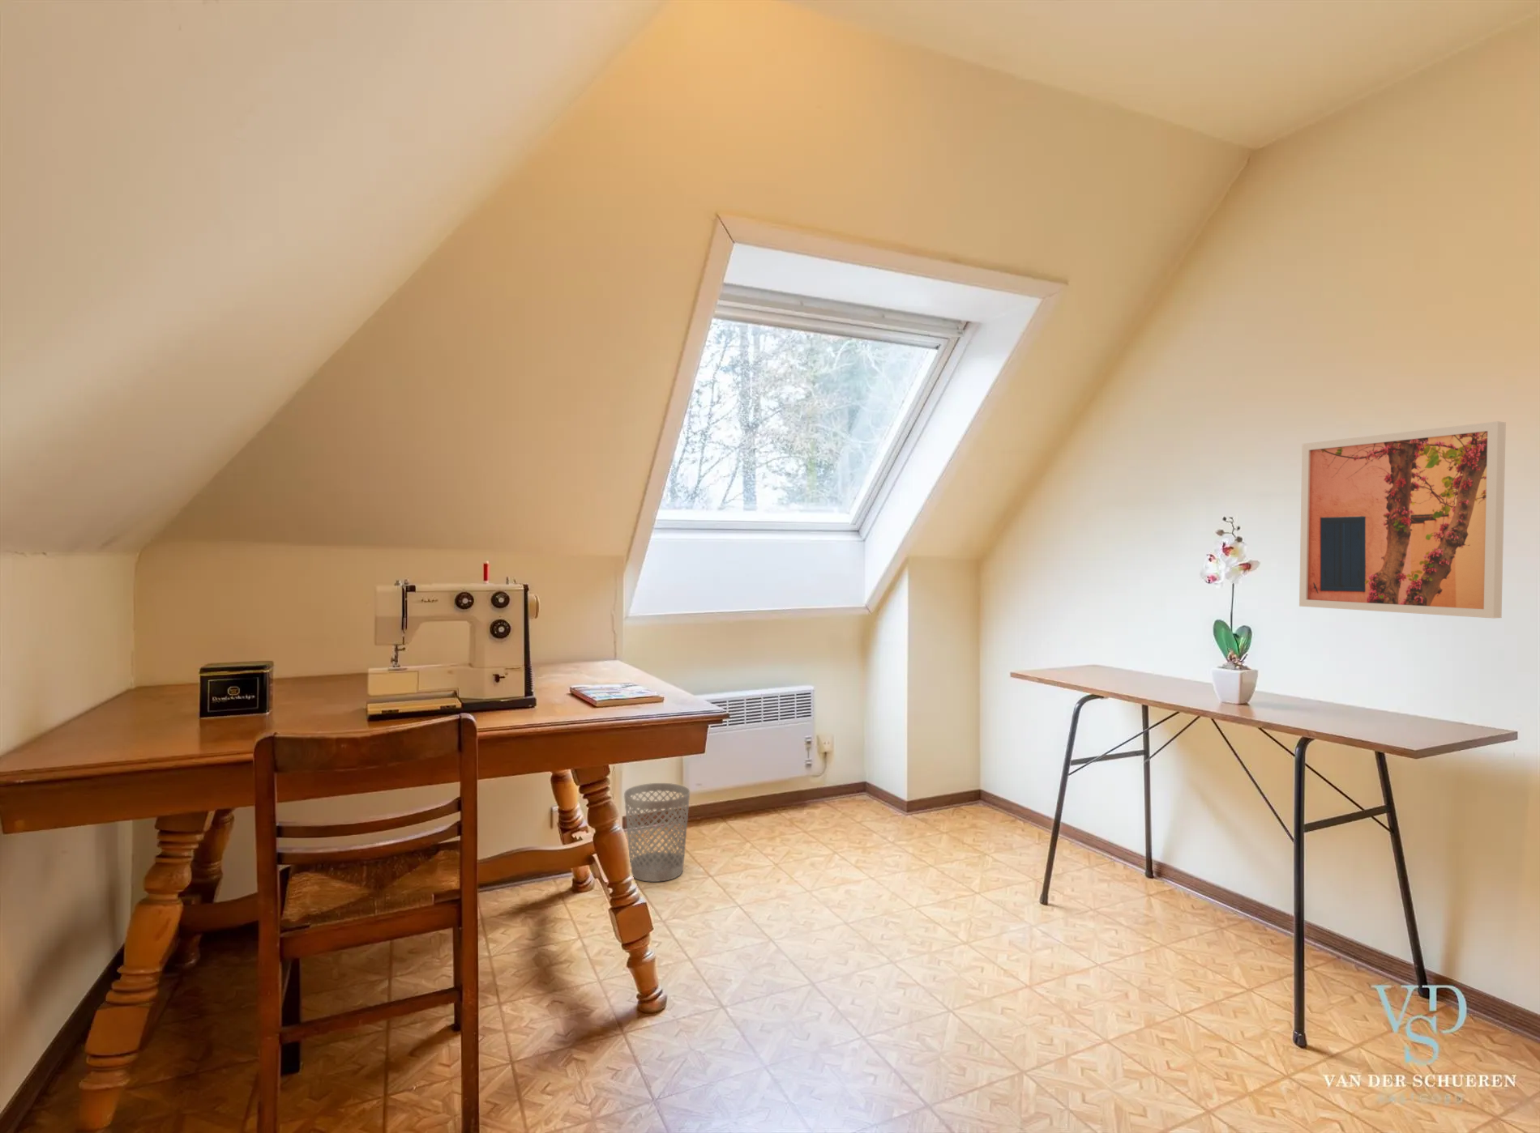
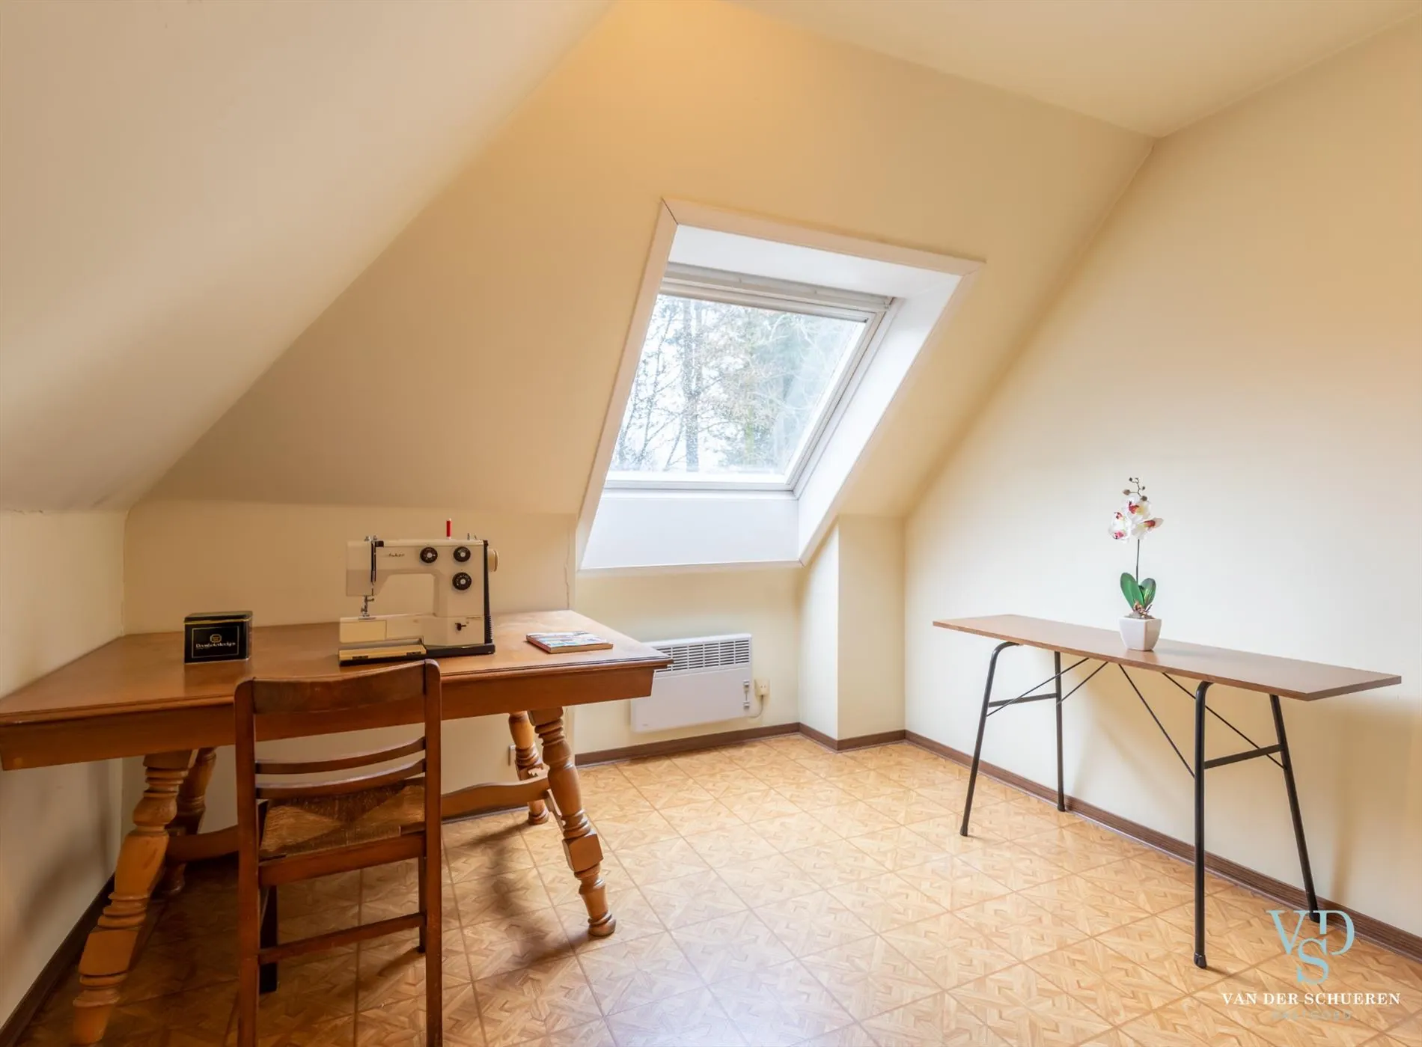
- wall art (1393, 522)
- wastebasket (656, 831)
